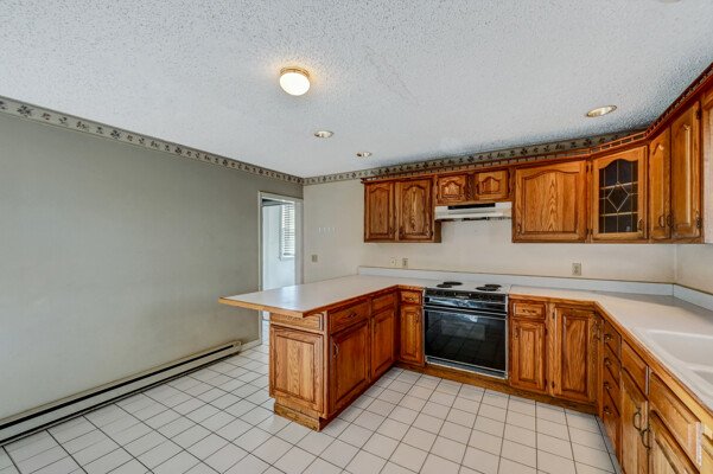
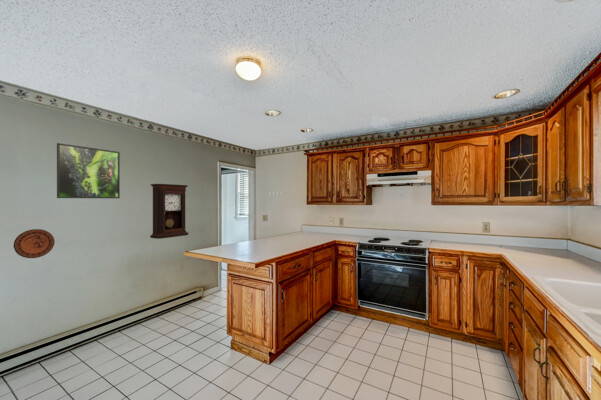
+ pendulum clock (171, 210)
+ decorative plate (34, 243)
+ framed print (90, 173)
